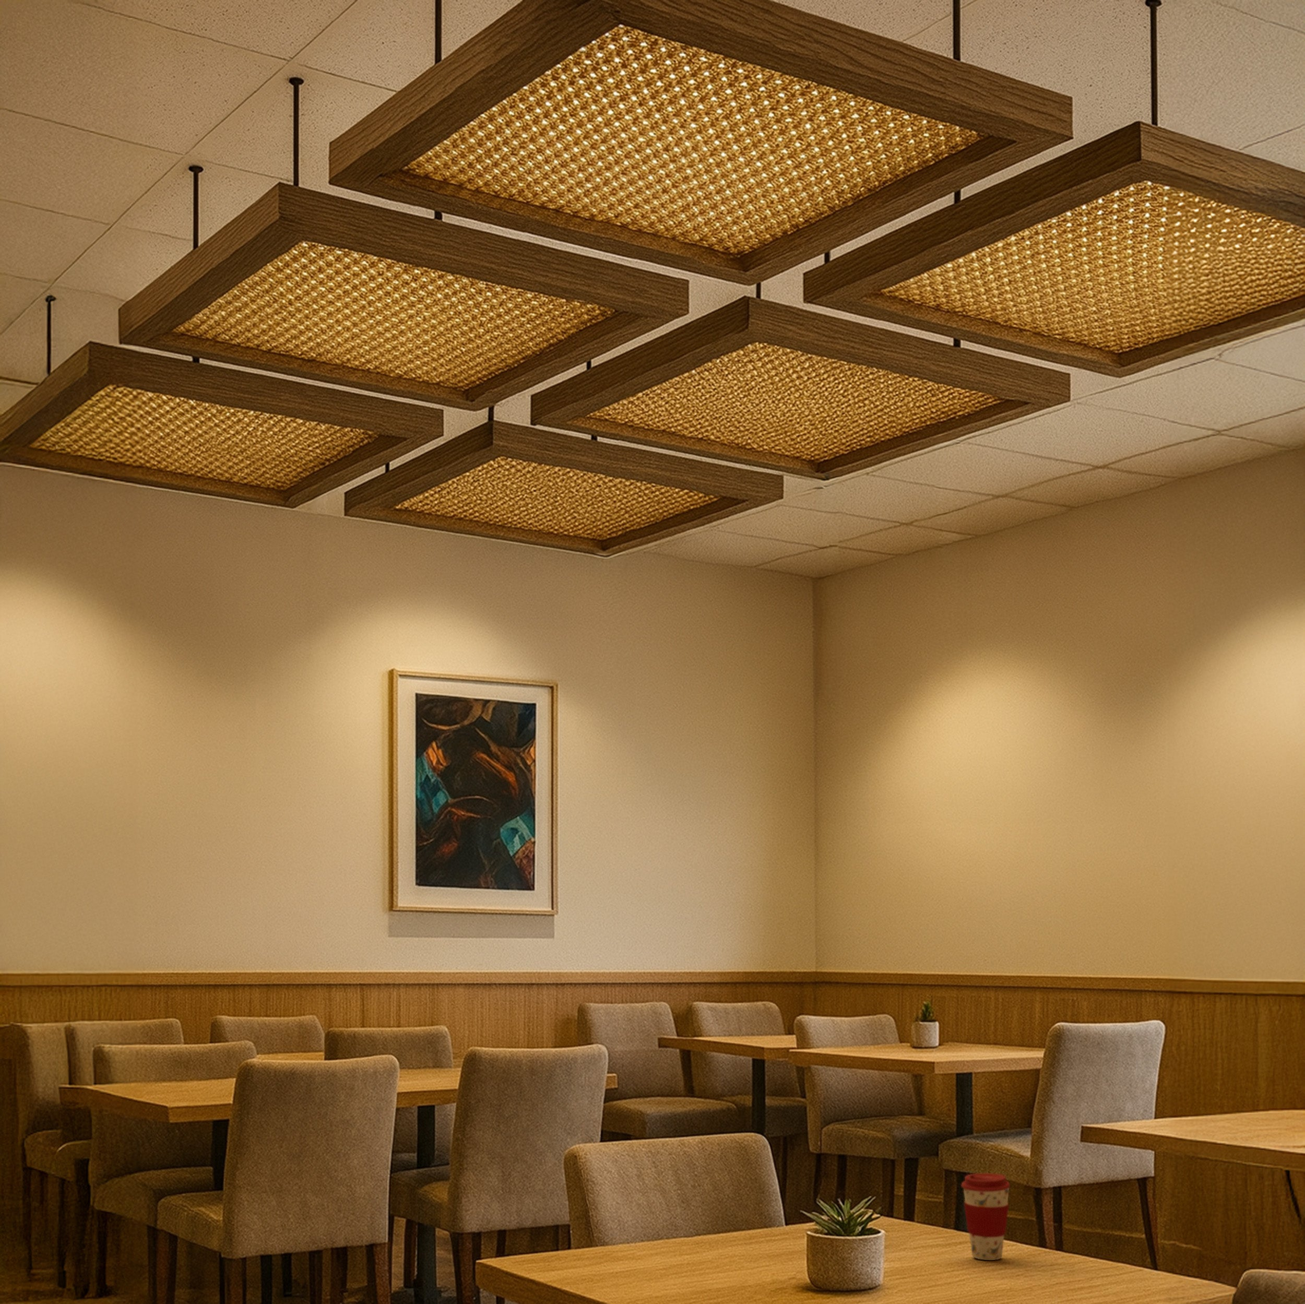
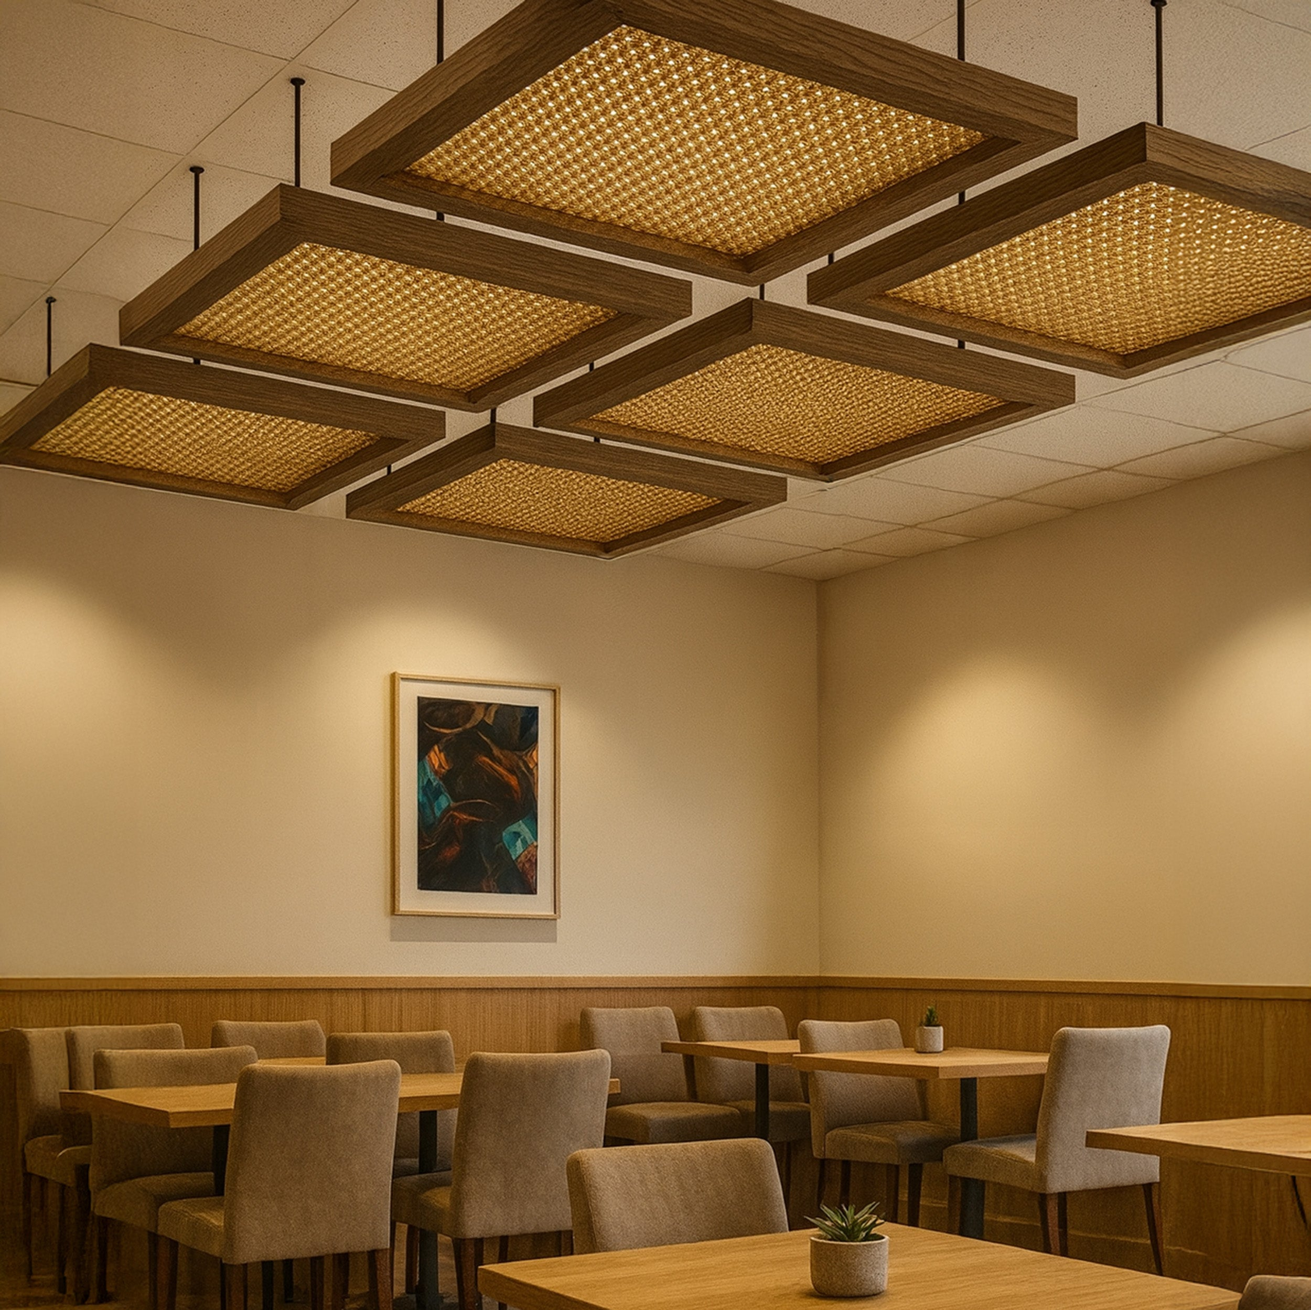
- coffee cup (986, 1217)
